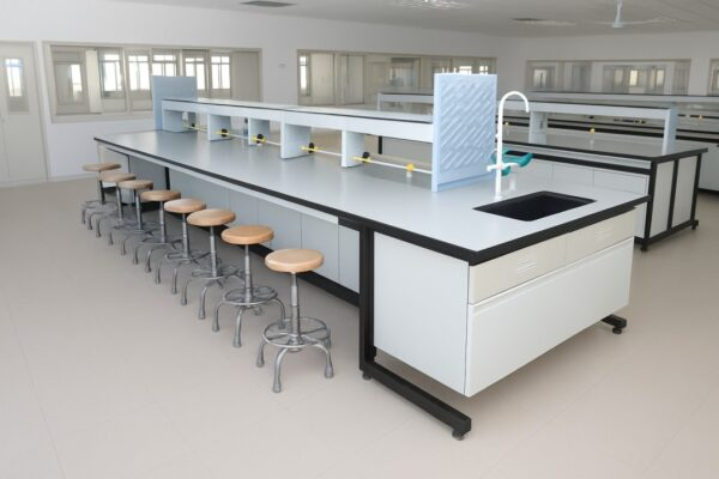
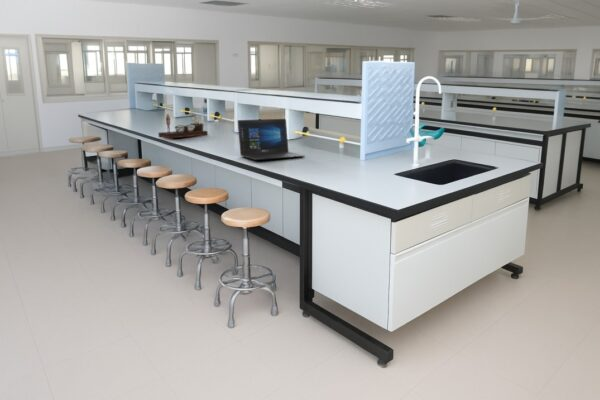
+ laptop (271, 138)
+ desk organizer (184, 126)
